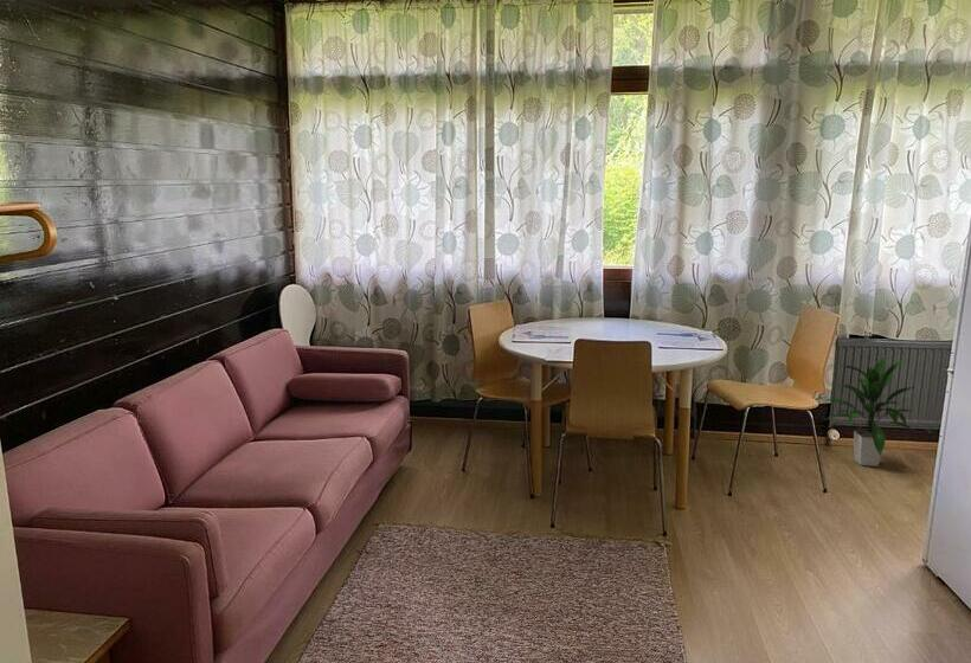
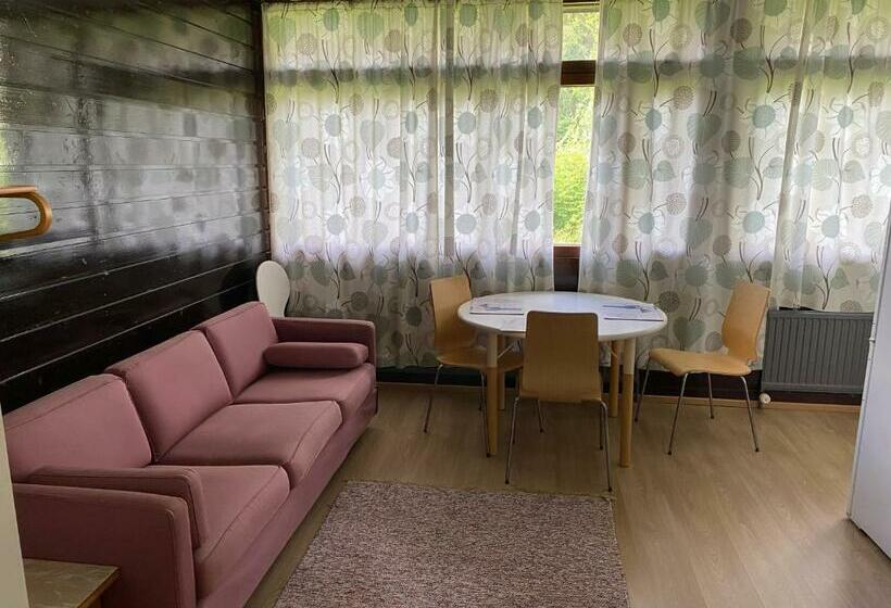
- indoor plant (870, 410)
